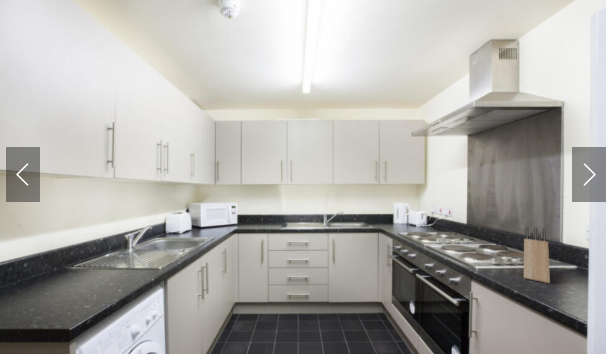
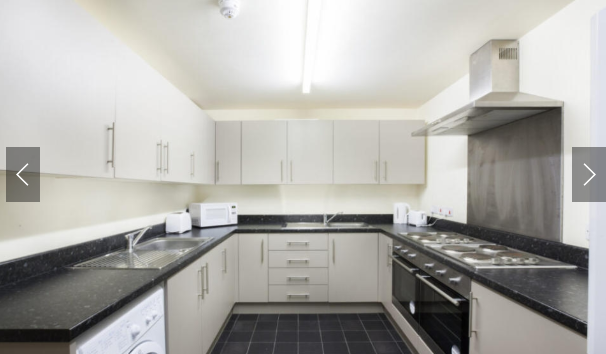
- knife block (535, 251)
